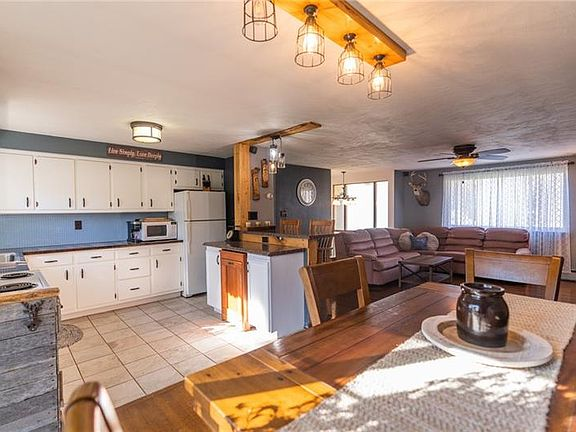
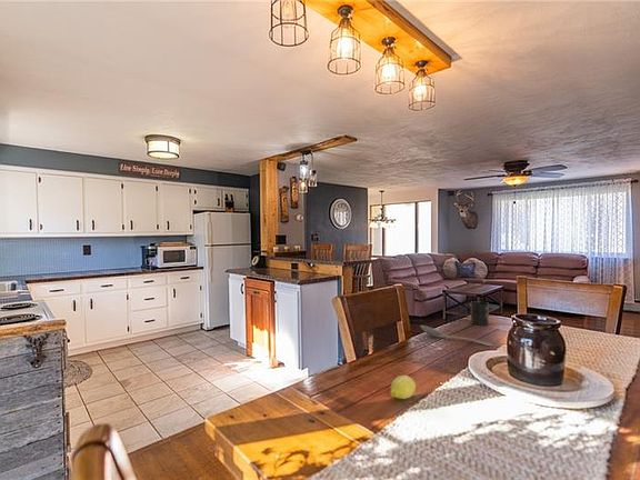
+ stirrer (454, 337)
+ mug (476, 312)
+ fruit (402, 387)
